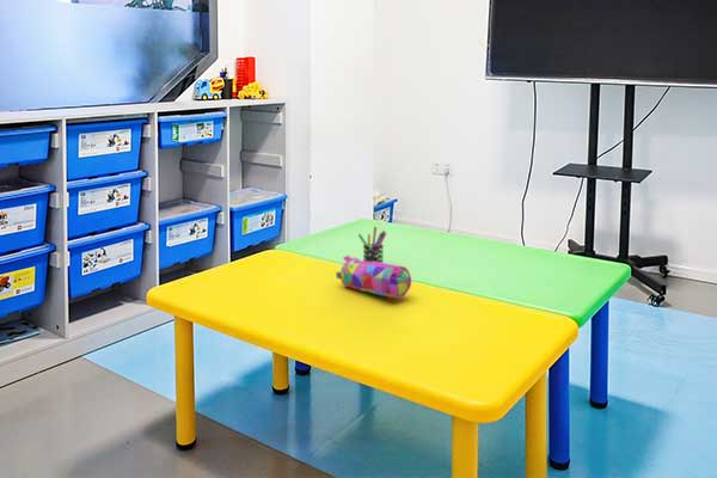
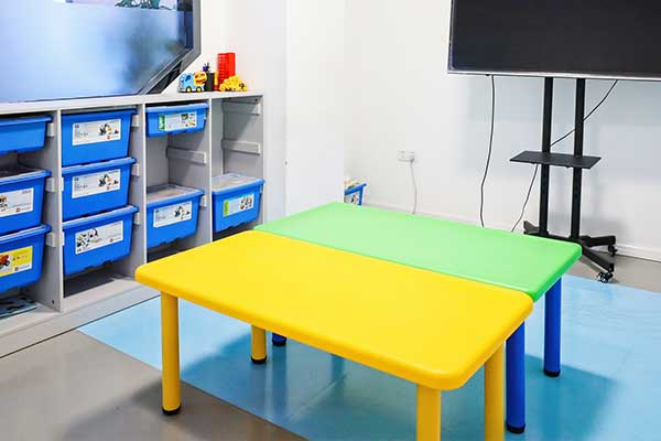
- pencil case (373, 276)
- pen holder (370, 247)
